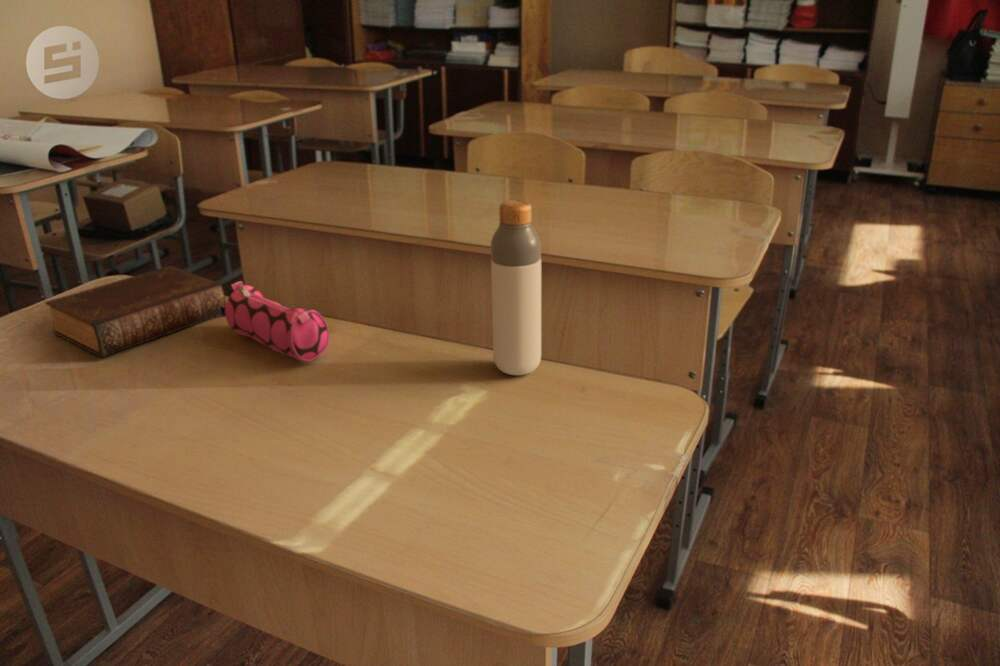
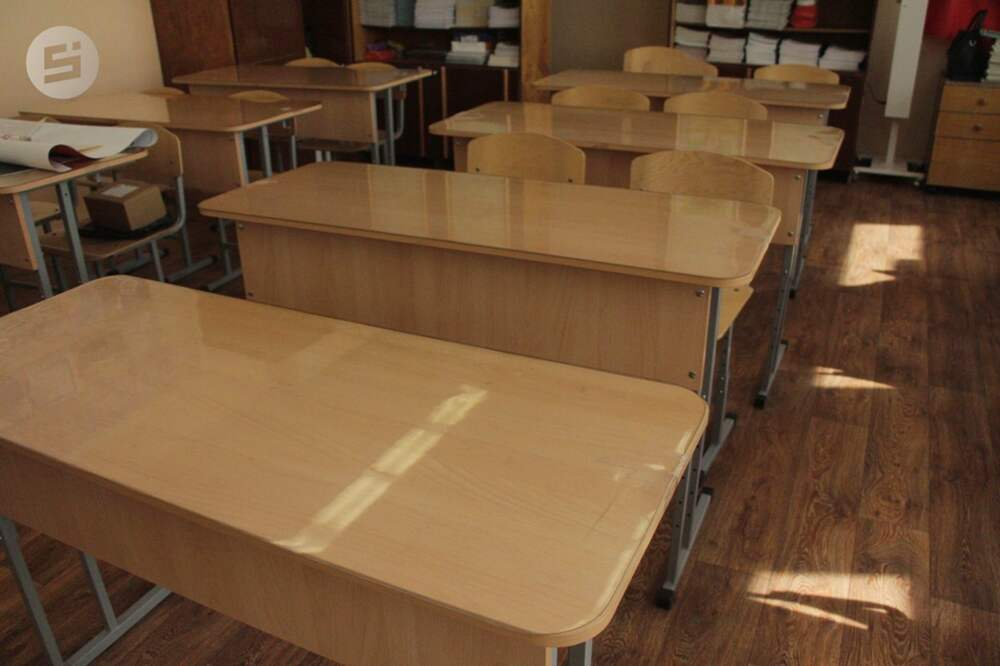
- book (139, 308)
- pencil case (274, 320)
- bottle (516, 289)
